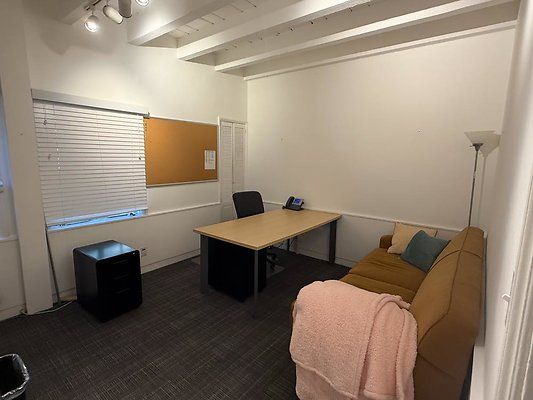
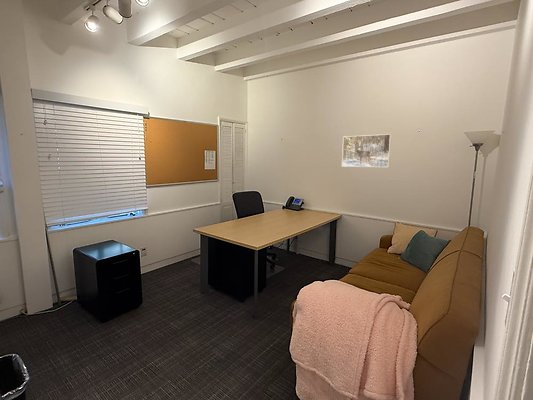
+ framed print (365, 151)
